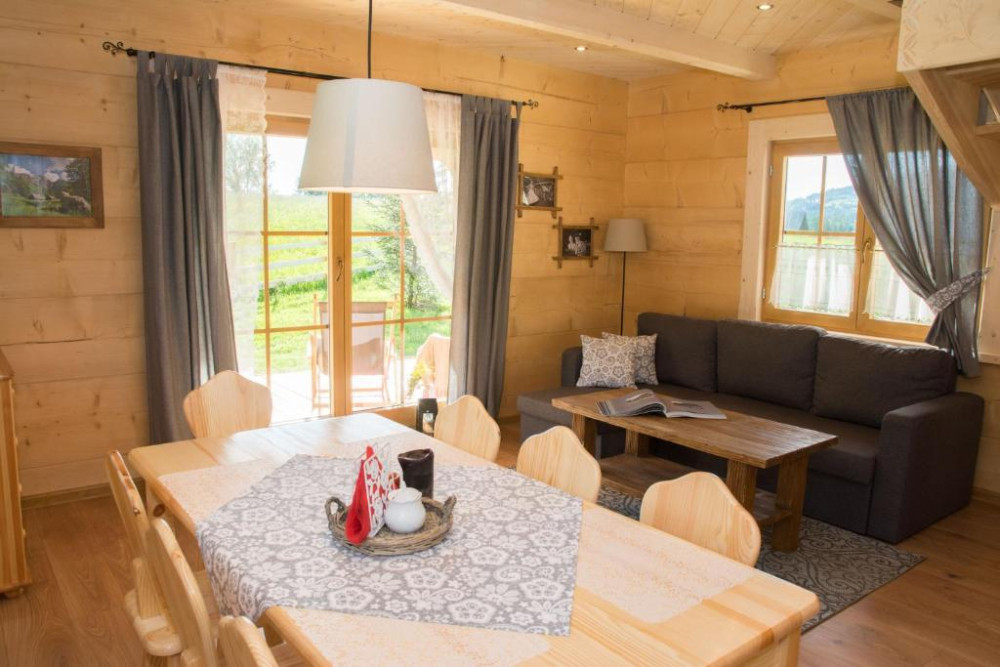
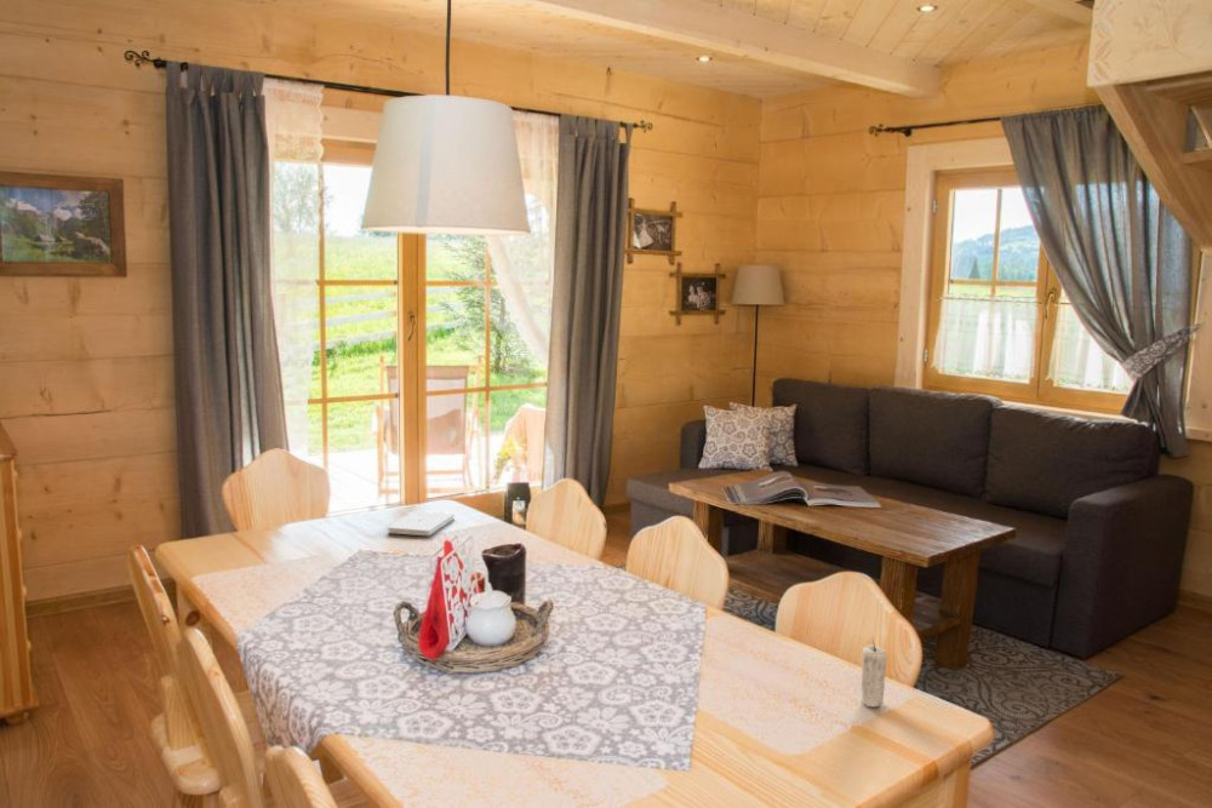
+ notepad (421, 522)
+ candle (874, 670)
